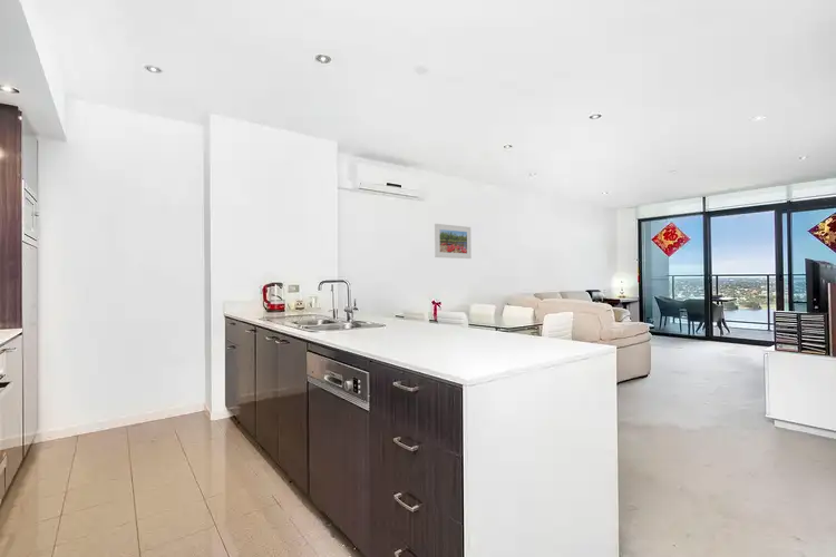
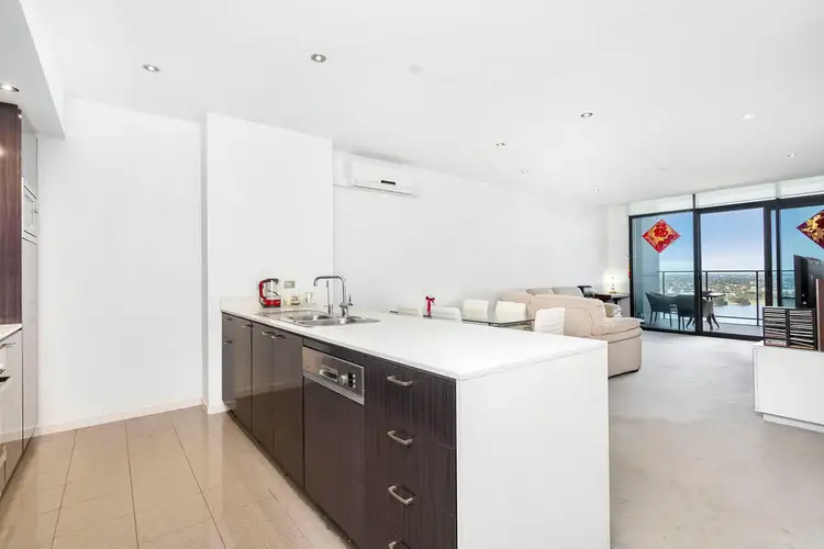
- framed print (453, 242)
